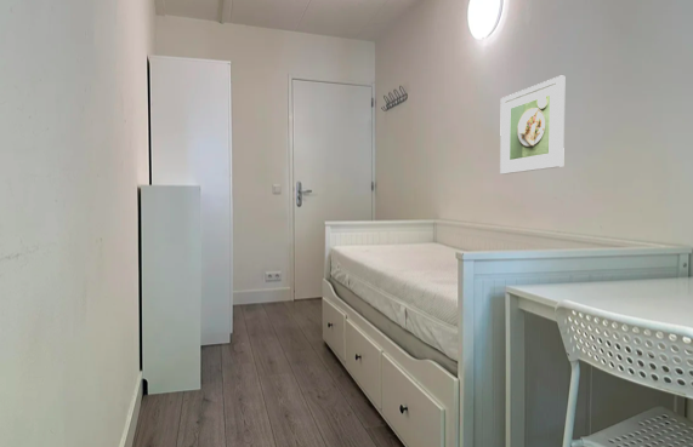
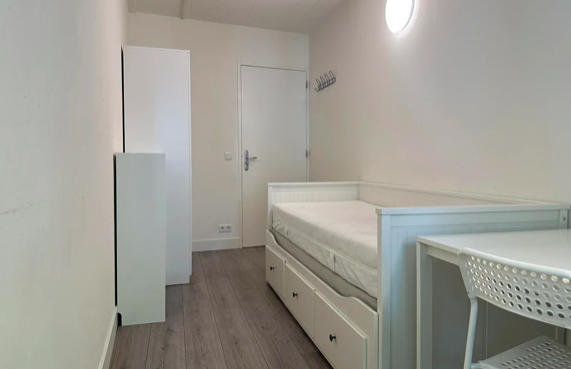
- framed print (529, 128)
